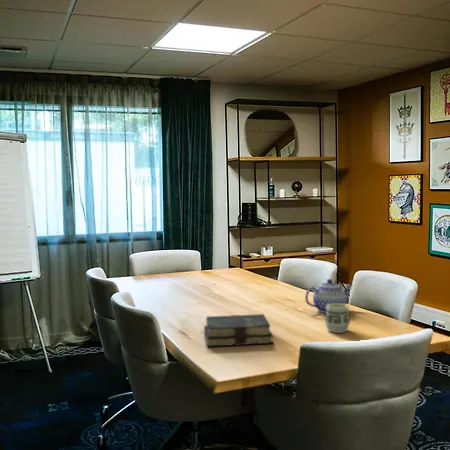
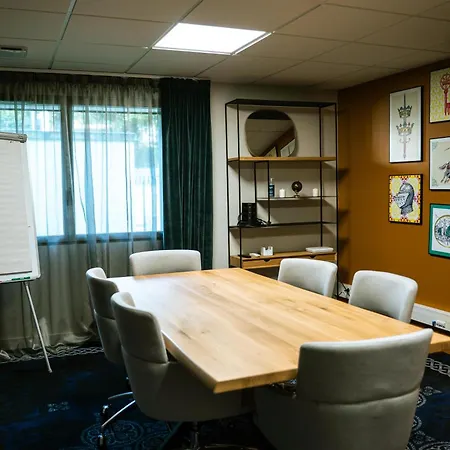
- cup (337, 318)
- teapot (329, 295)
- book (237, 329)
